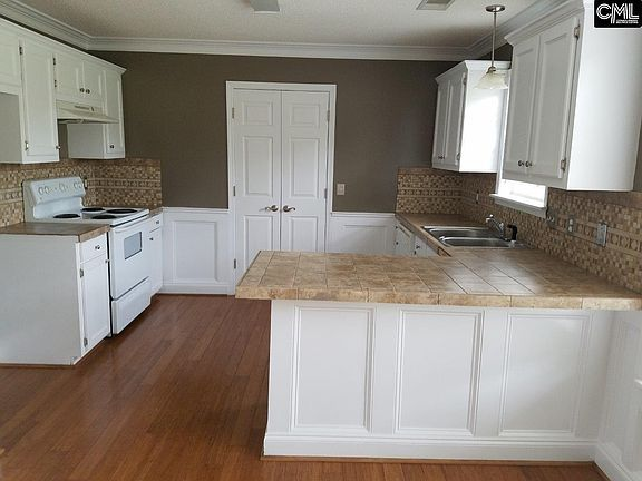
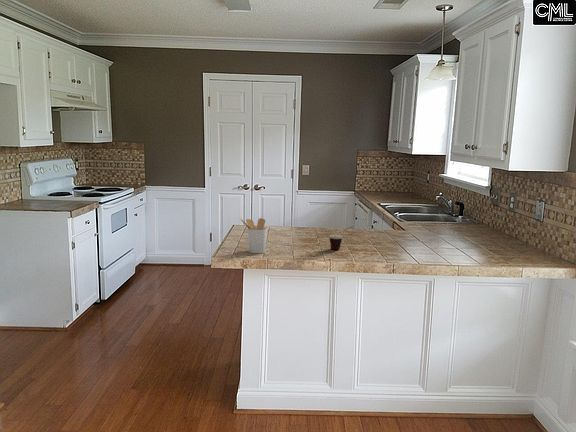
+ cup (341, 237)
+ utensil holder (252, 234)
